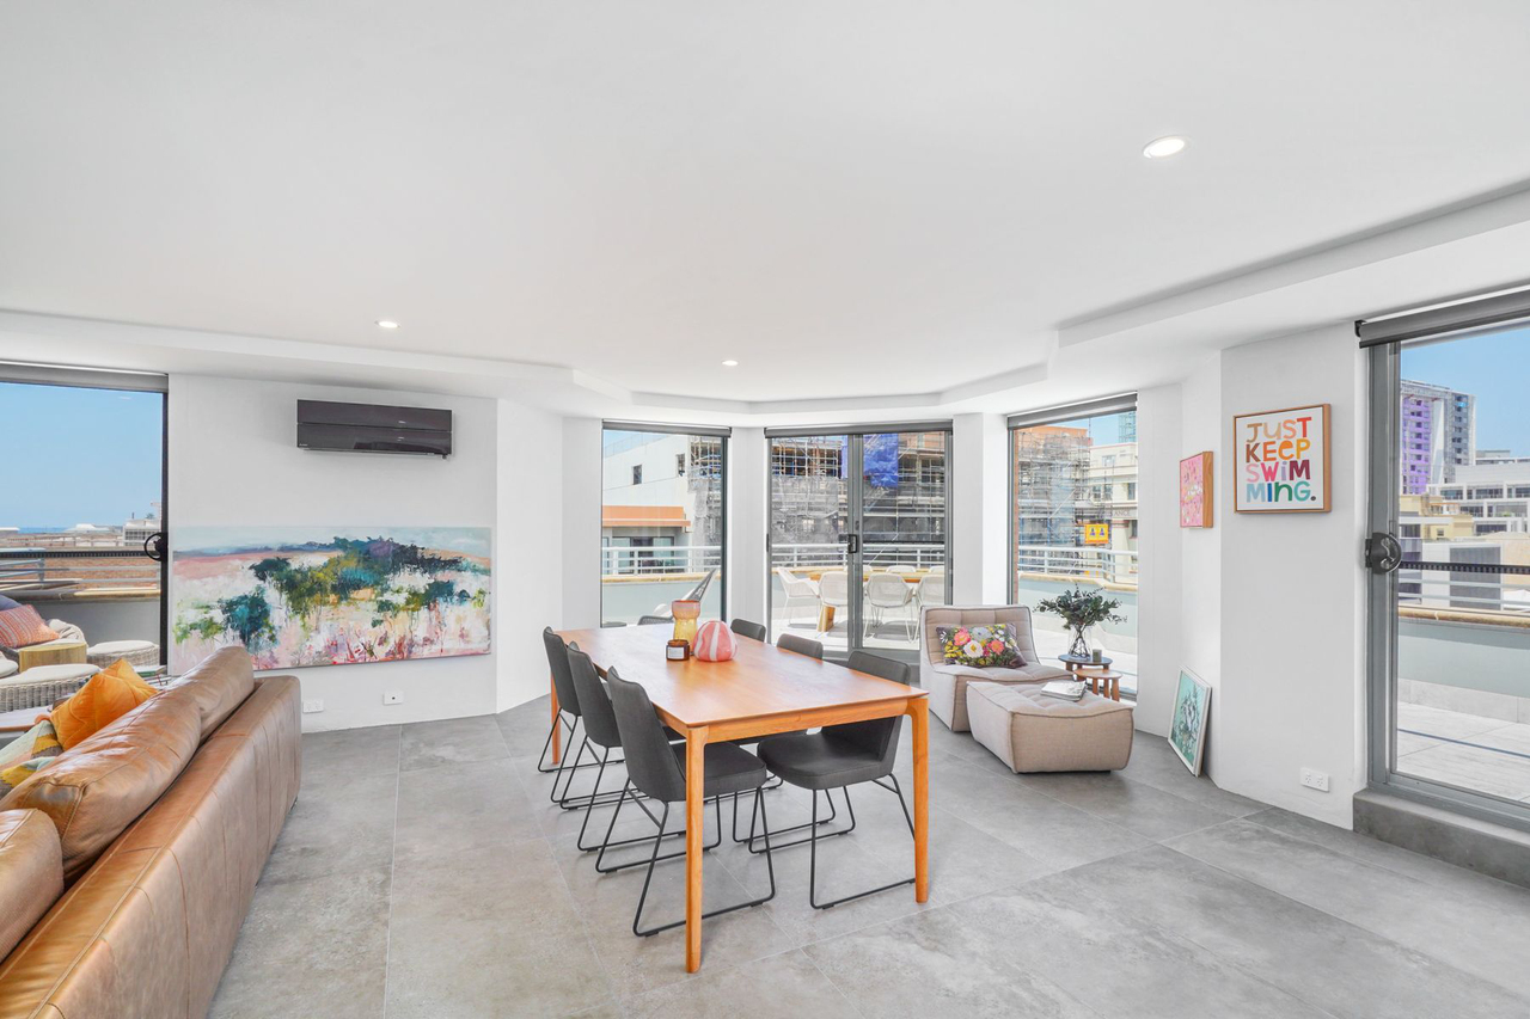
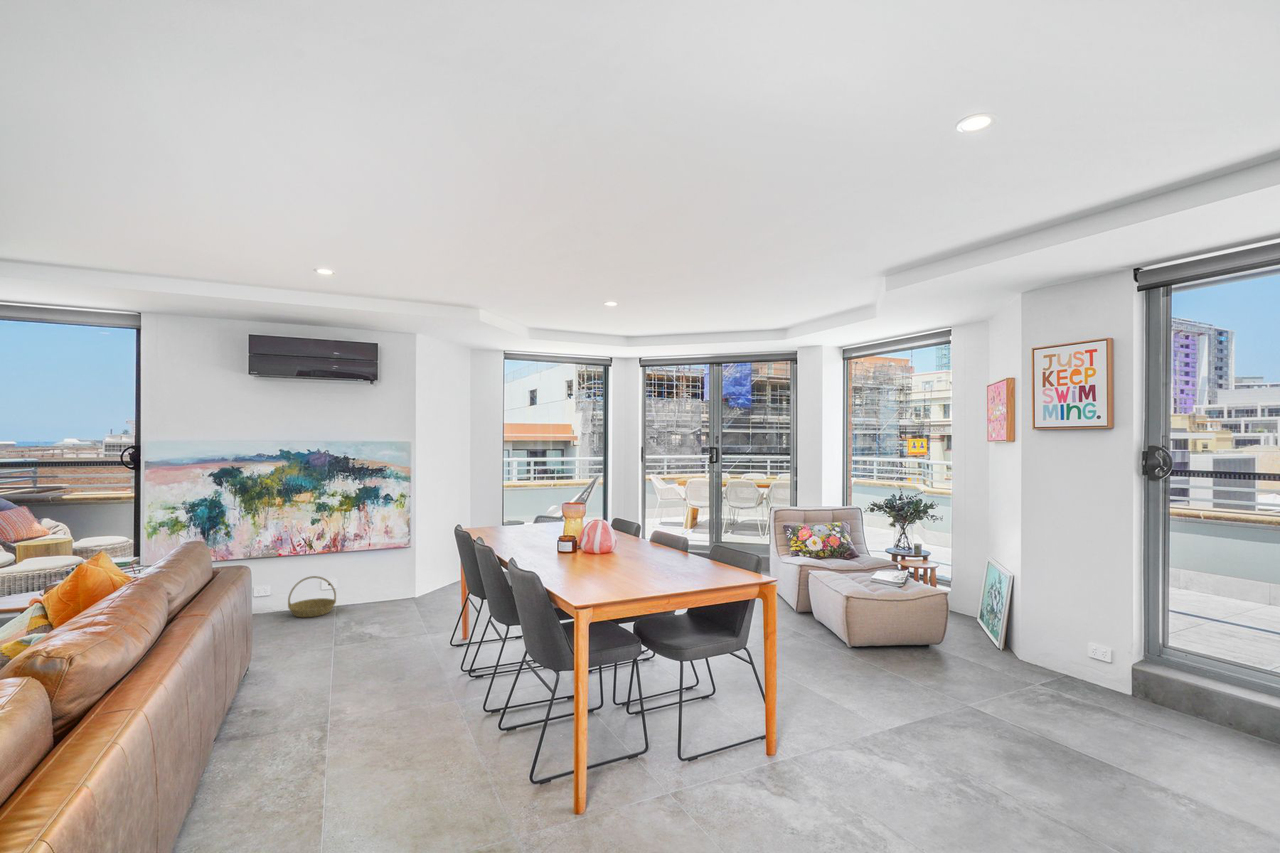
+ basket (312, 599)
